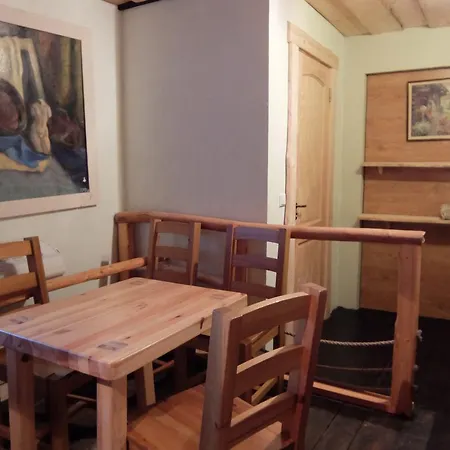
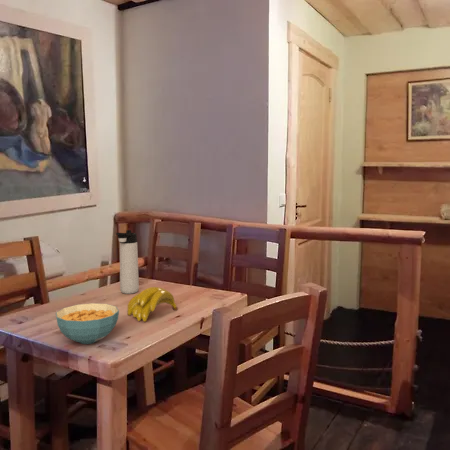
+ thermos bottle (126, 262)
+ banana (156, 301)
+ cereal bowl (88, 326)
